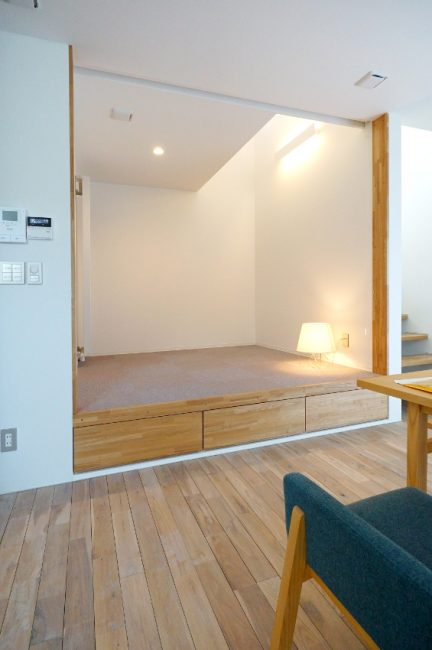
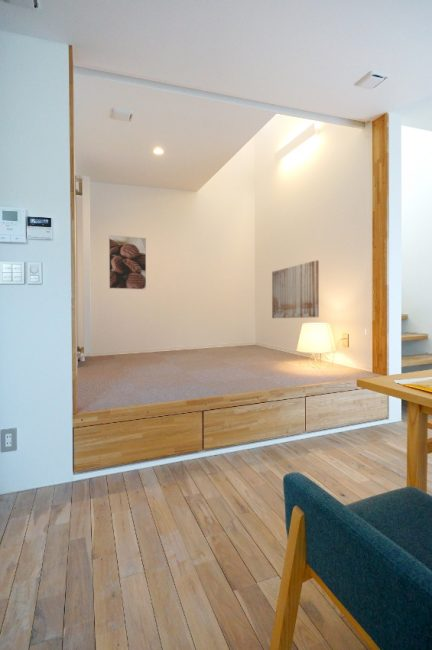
+ wall art (293, 292)
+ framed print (127, 262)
